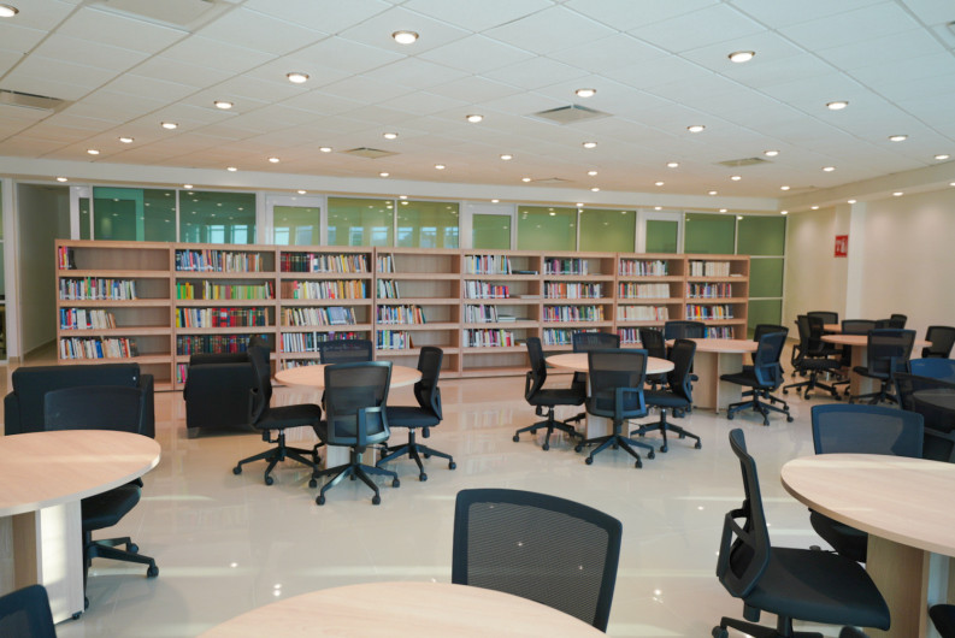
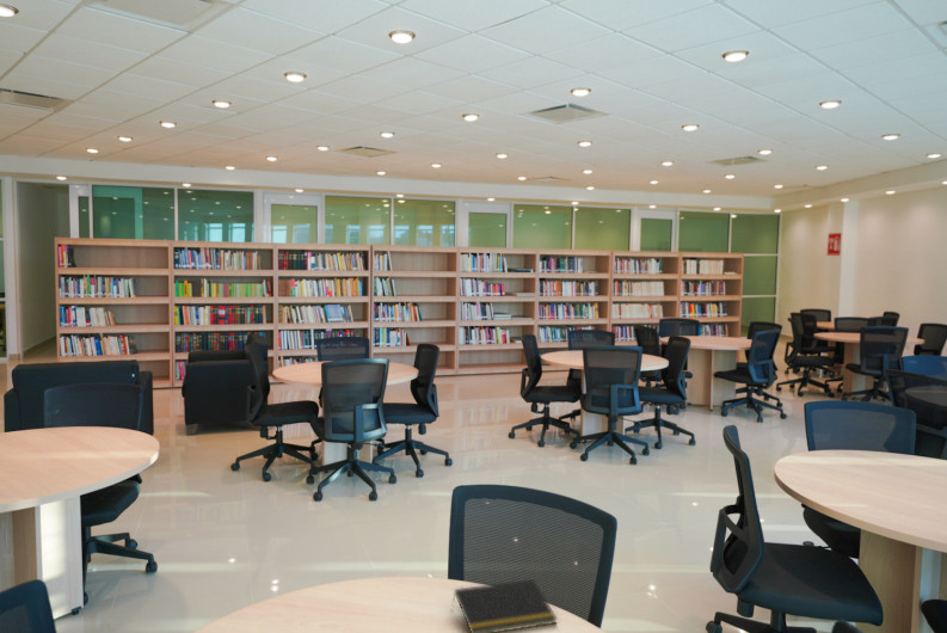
+ notepad (504, 606)
